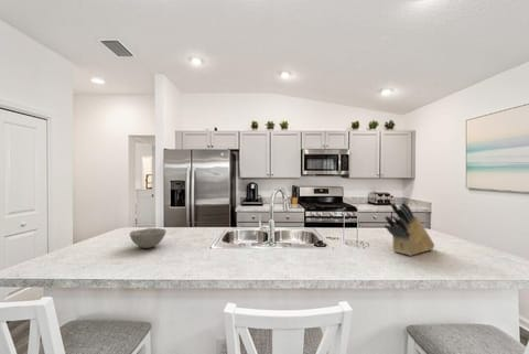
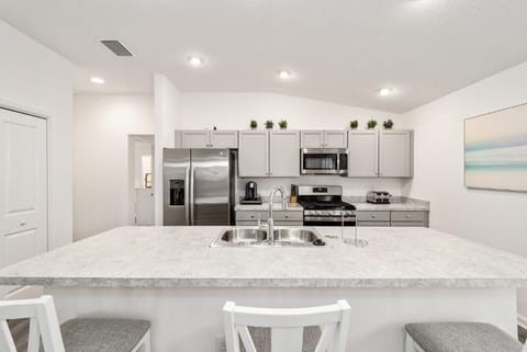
- knife block (409, 225)
- bowl (148, 239)
